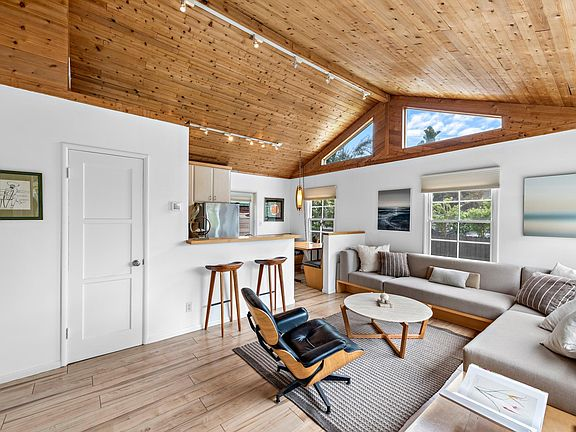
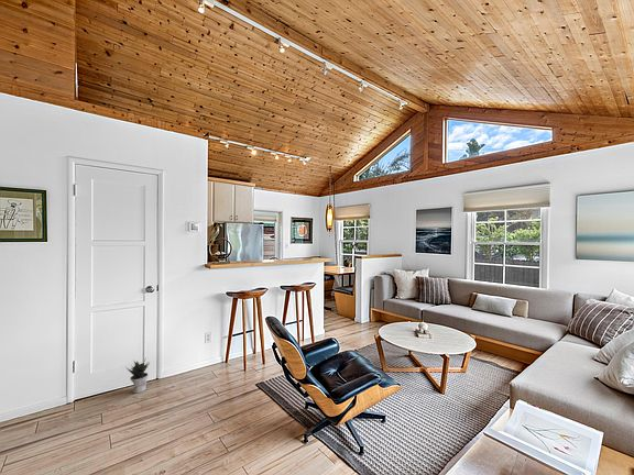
+ potted plant (138, 375)
